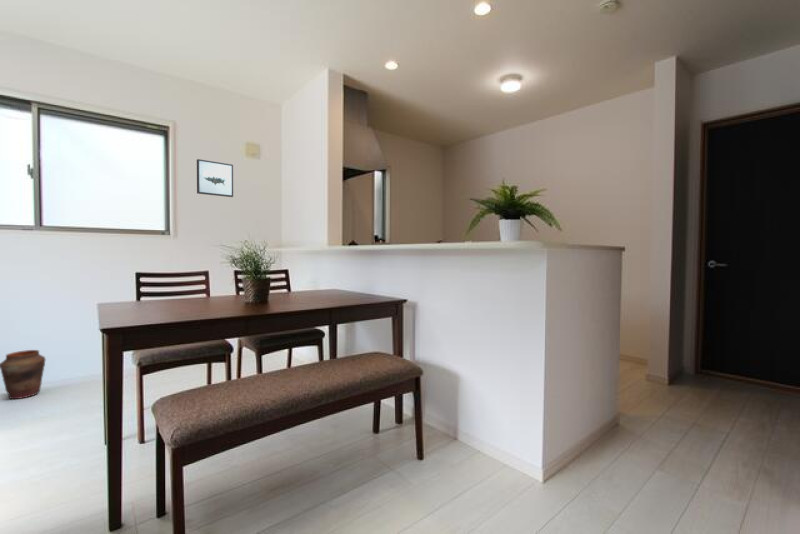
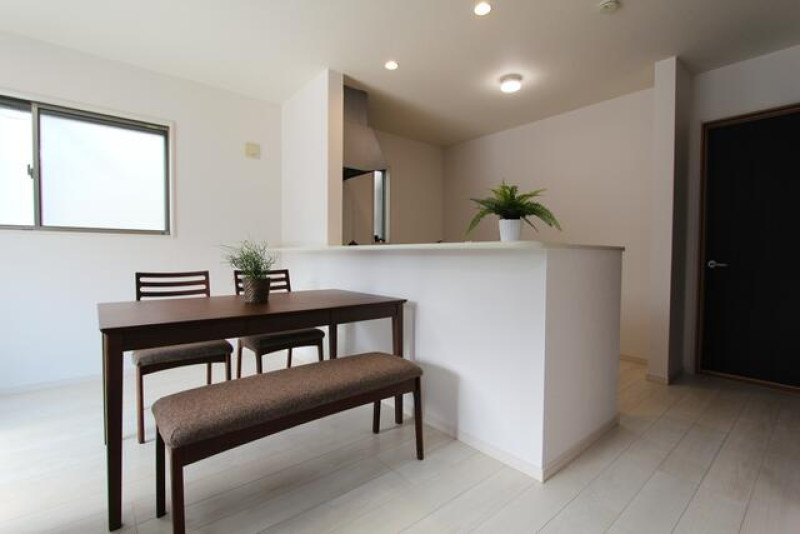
- vase (23, 374)
- wall art (215, 178)
